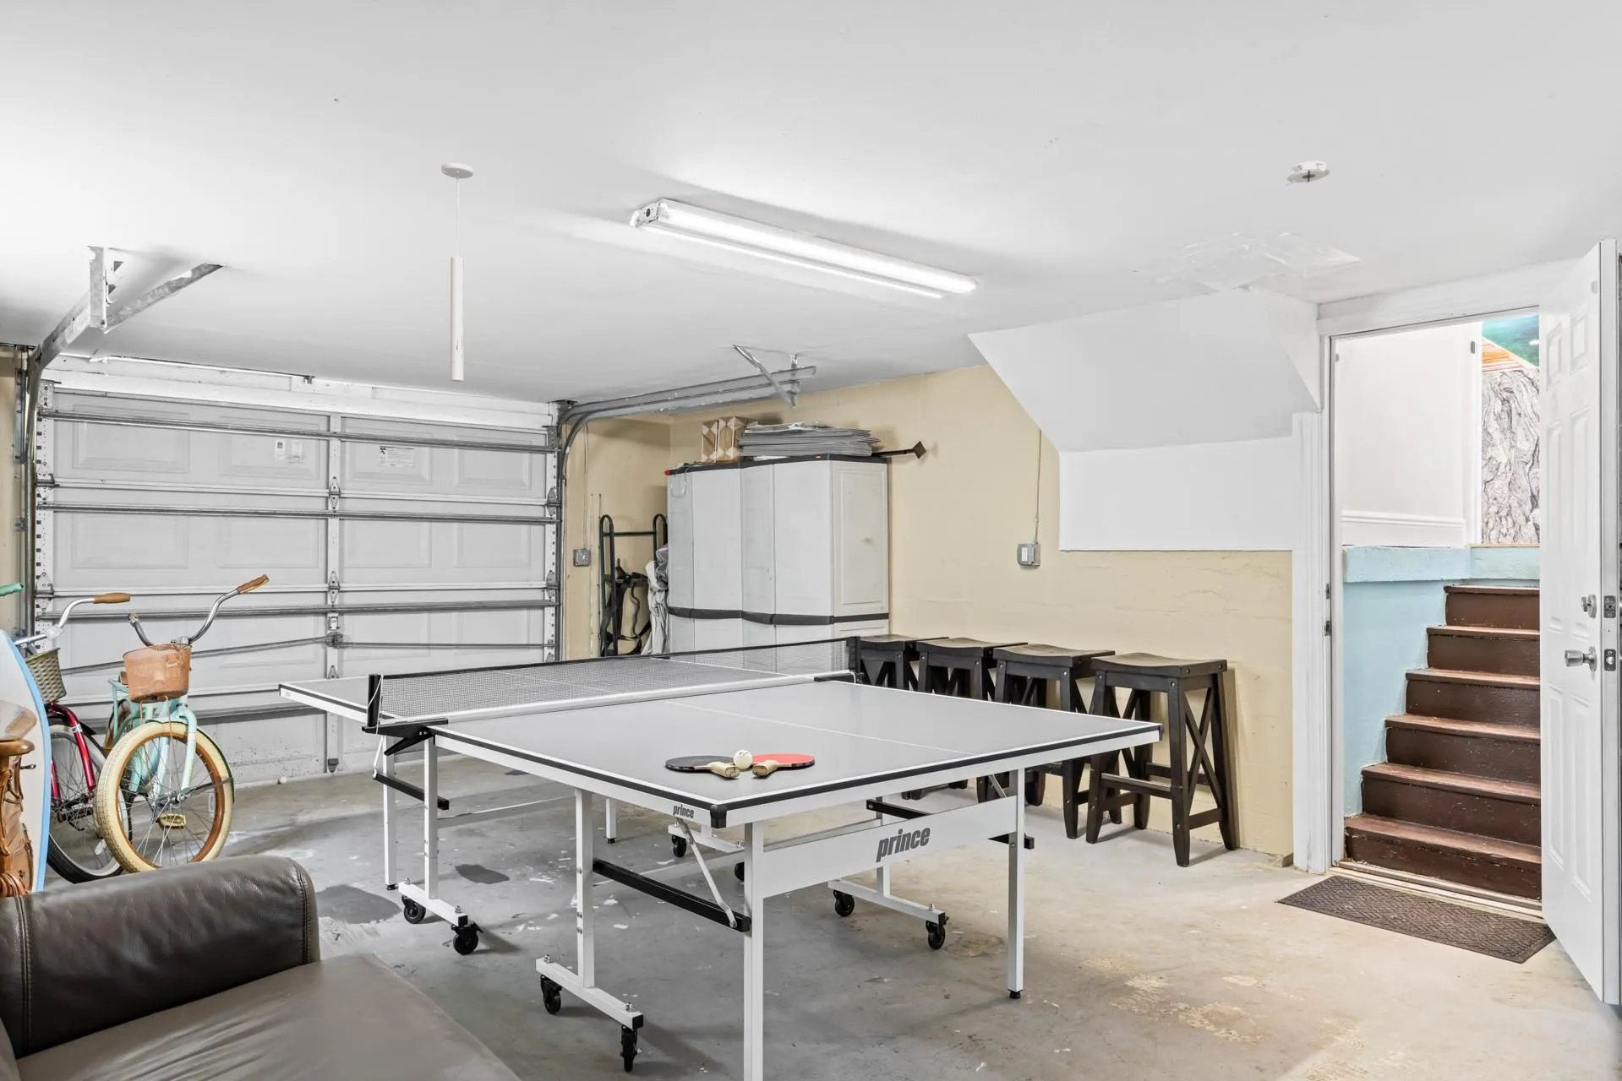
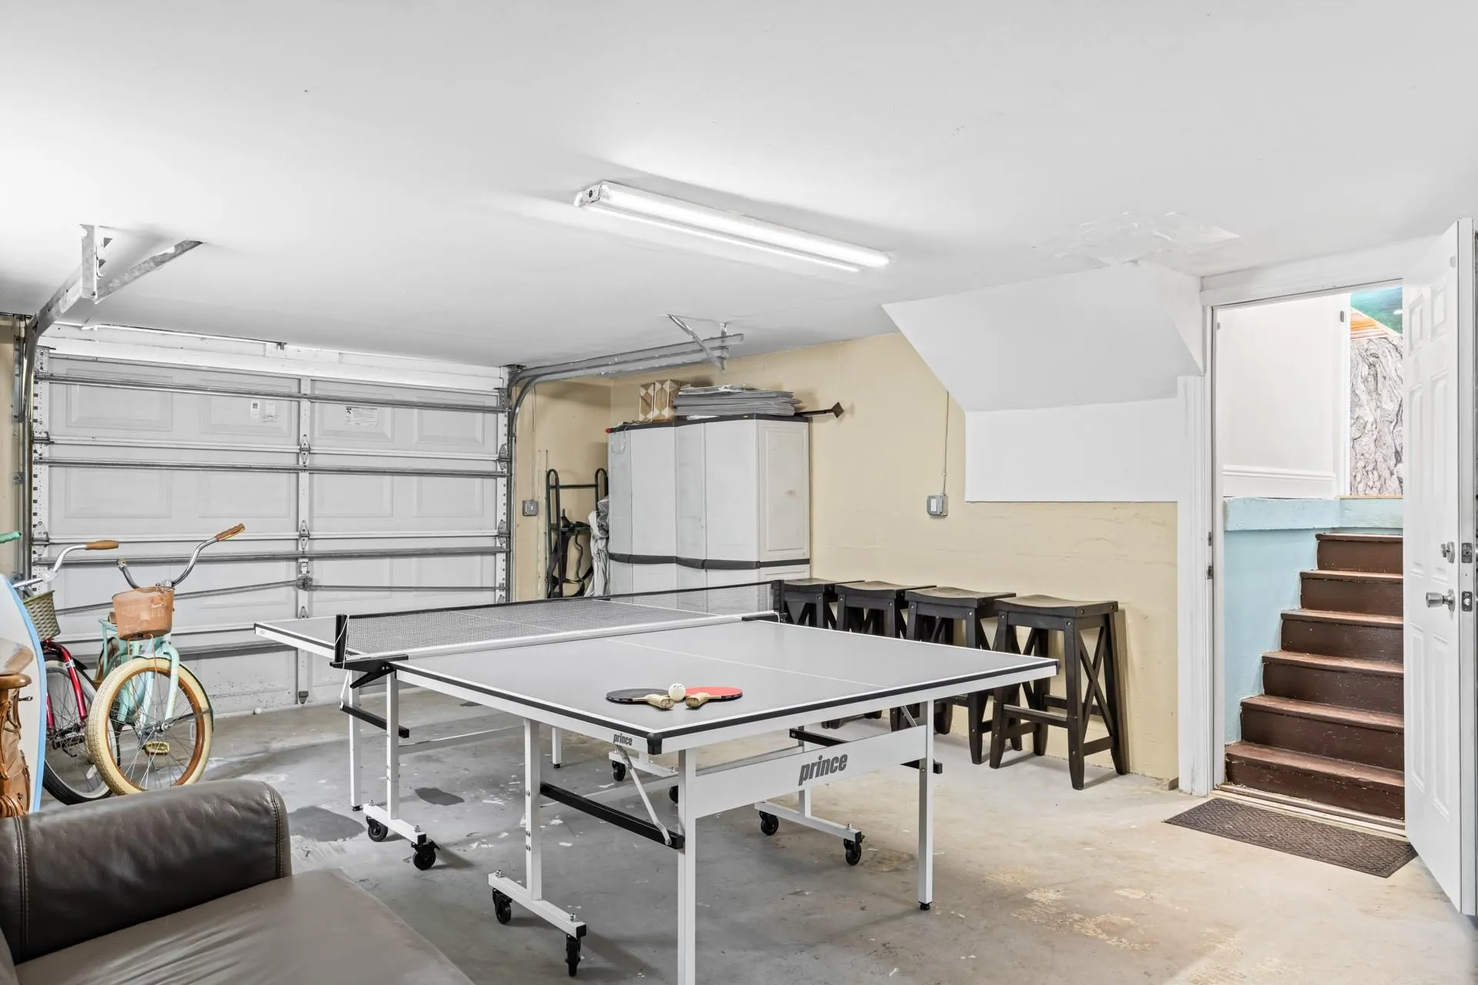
- ceiling light (457, 274)
- smoke detector (1307, 173)
